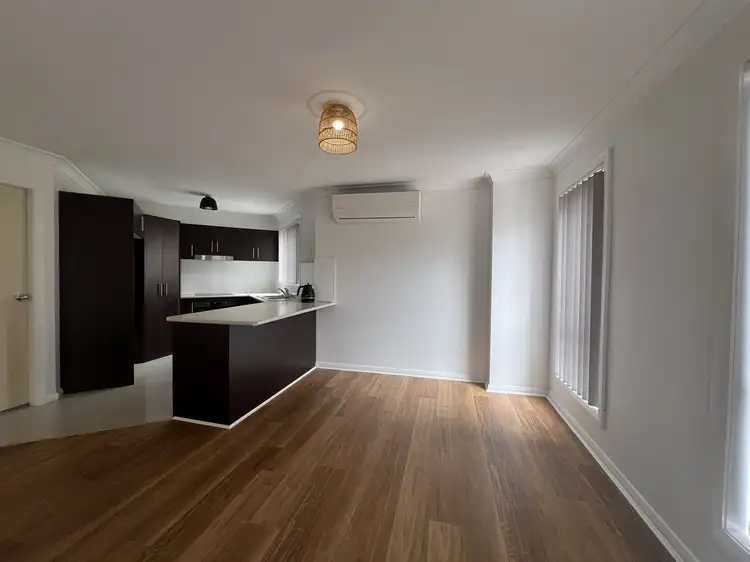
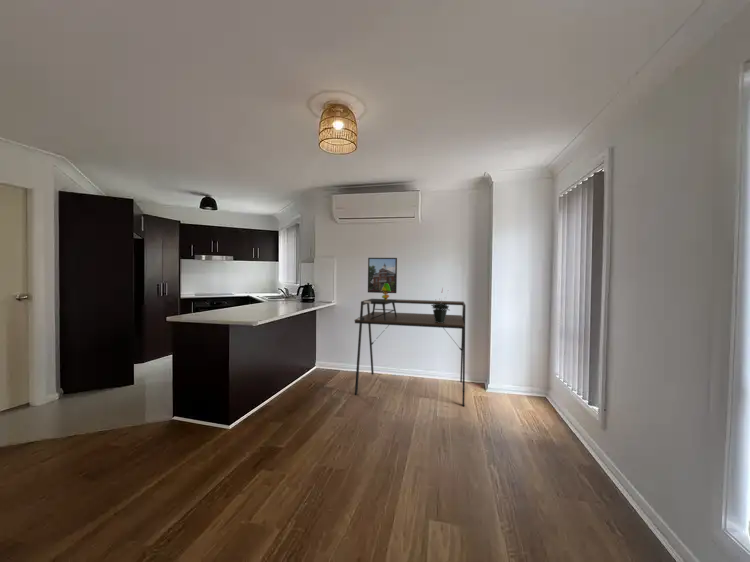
+ table lamp (377, 300)
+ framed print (382, 275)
+ desk (412, 325)
+ potted plant (440, 304)
